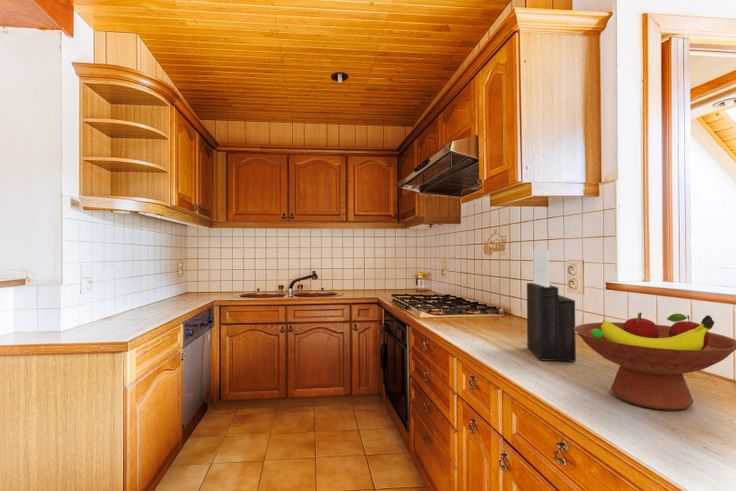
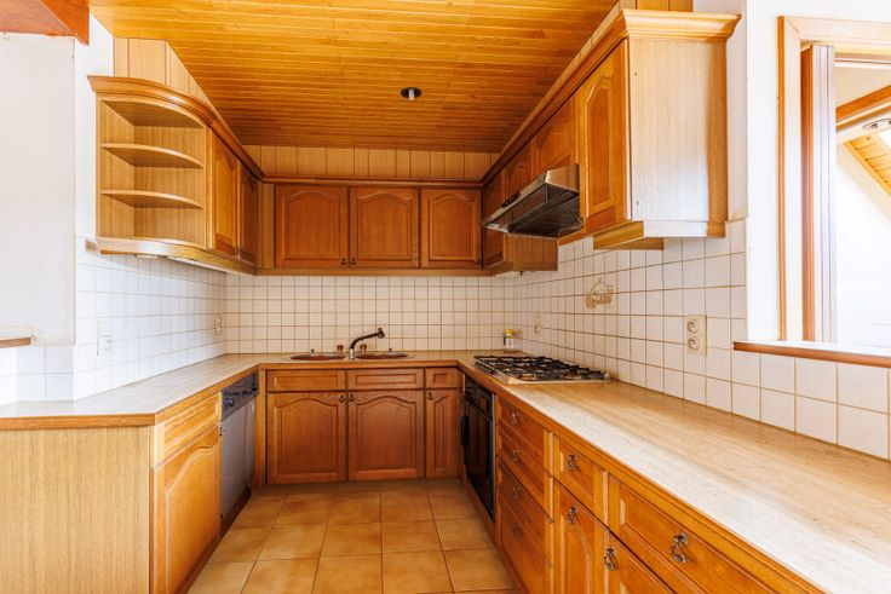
- fruit bowl (649, 353)
- knife block (552, 302)
